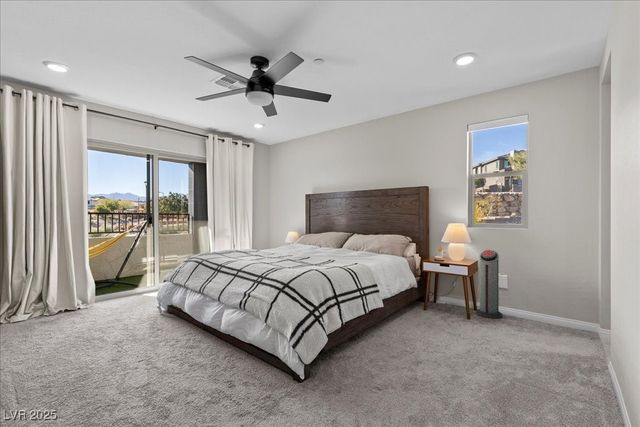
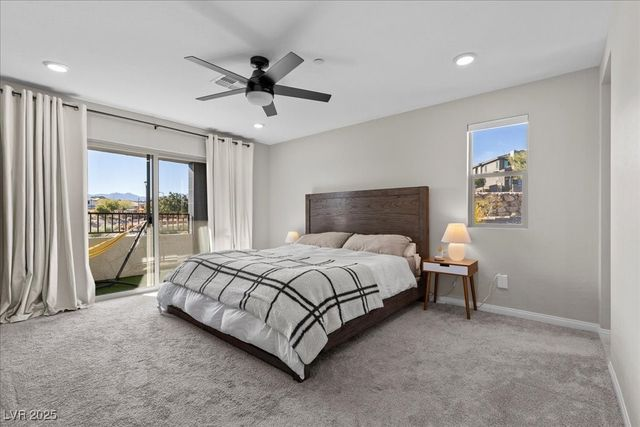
- air purifier (489, 282)
